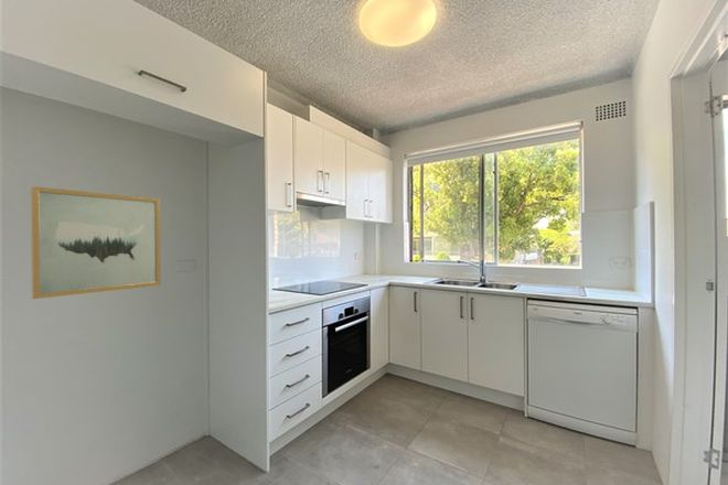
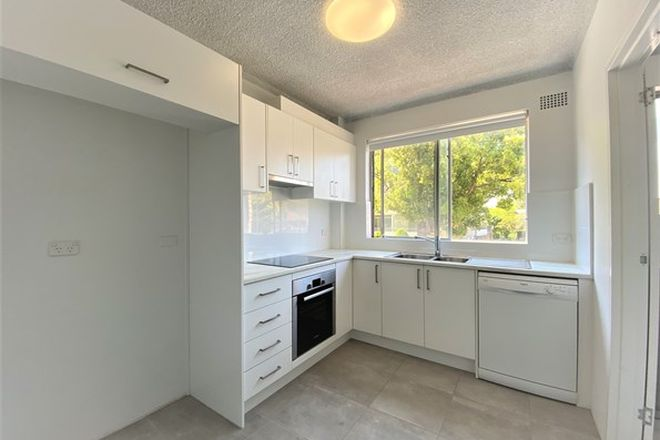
- wall art (104, 241)
